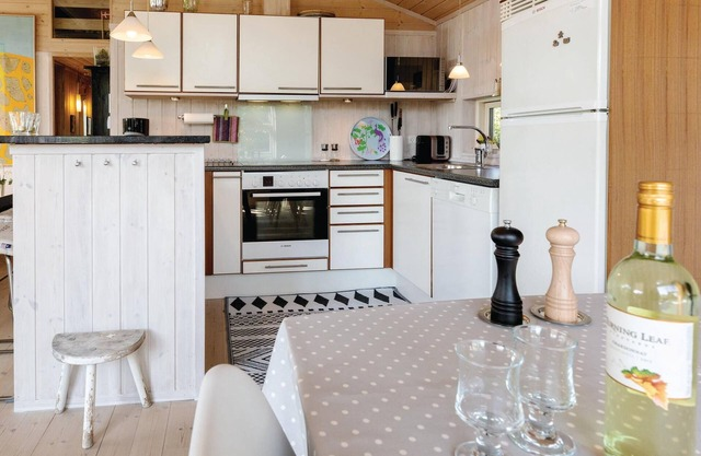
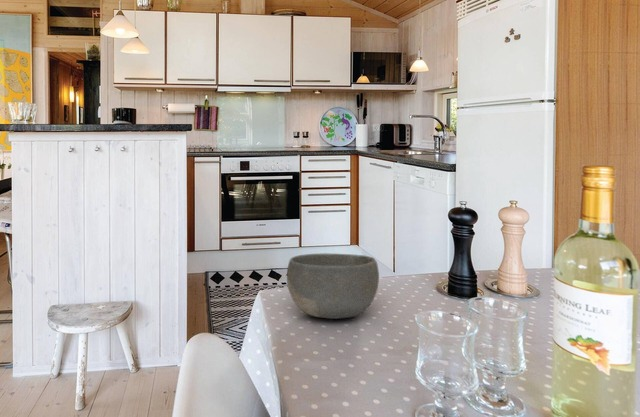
+ bowl (332, 286)
